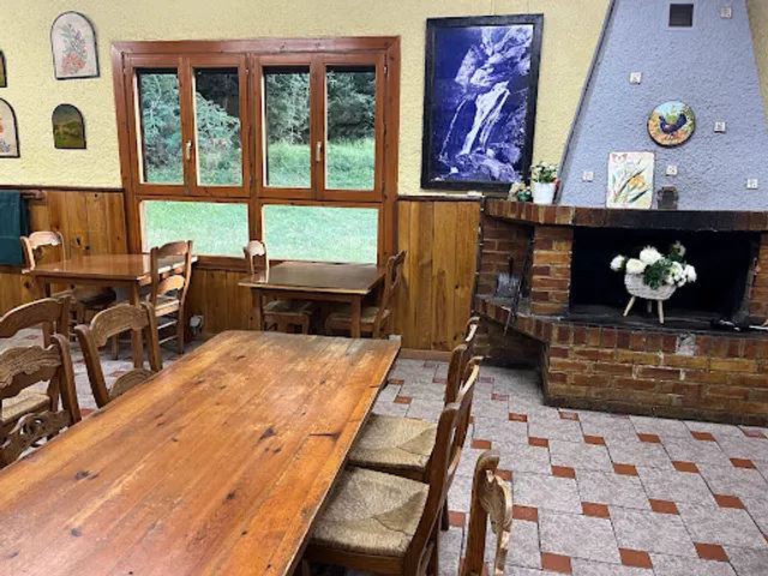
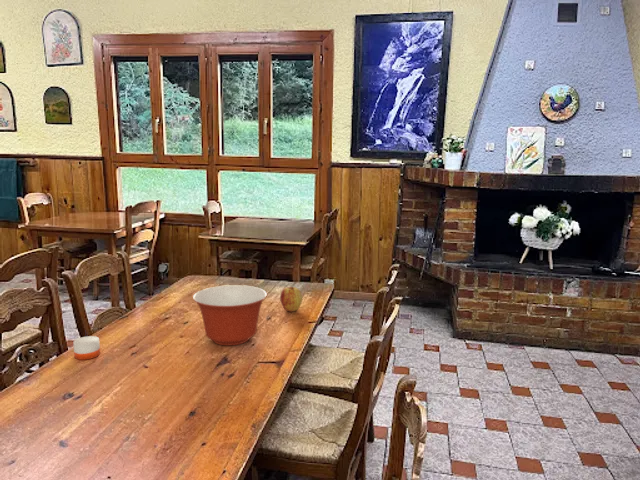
+ mixing bowl (230, 316)
+ candle (86, 339)
+ apple (291, 298)
